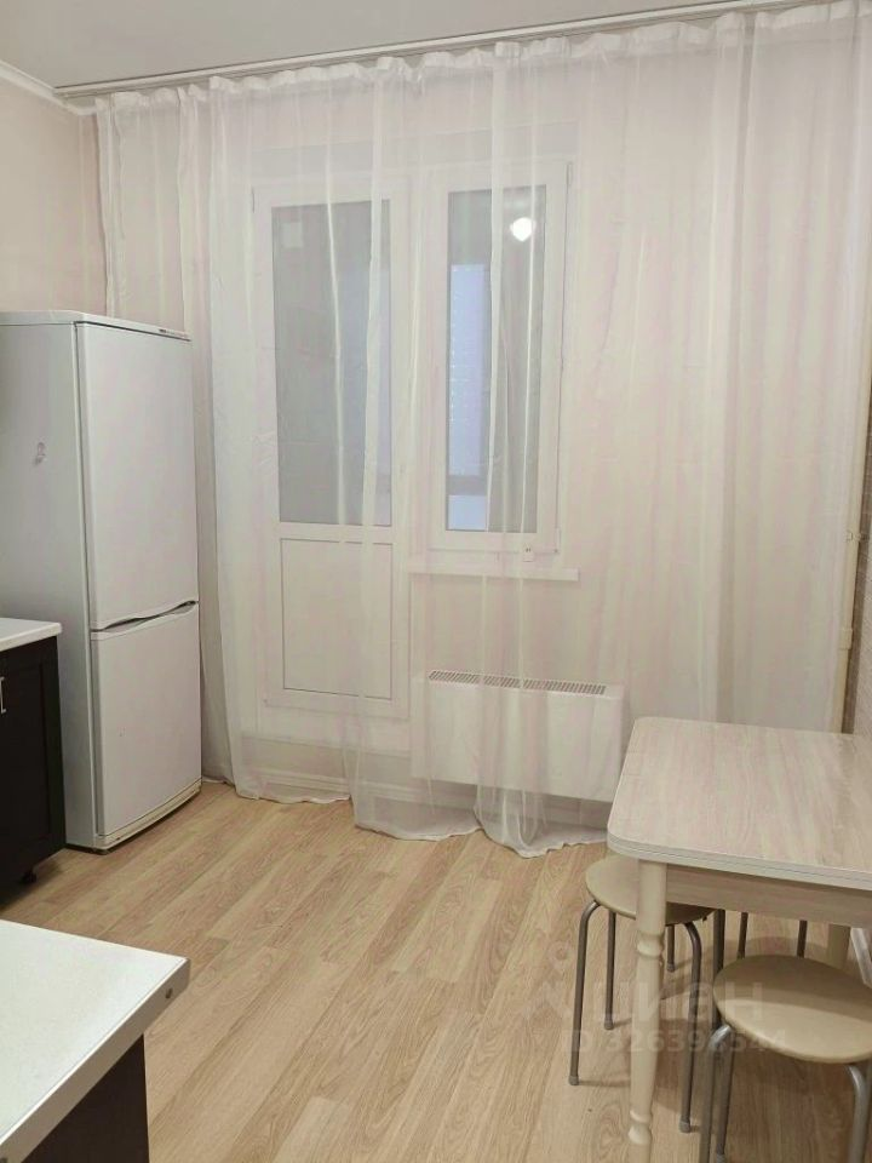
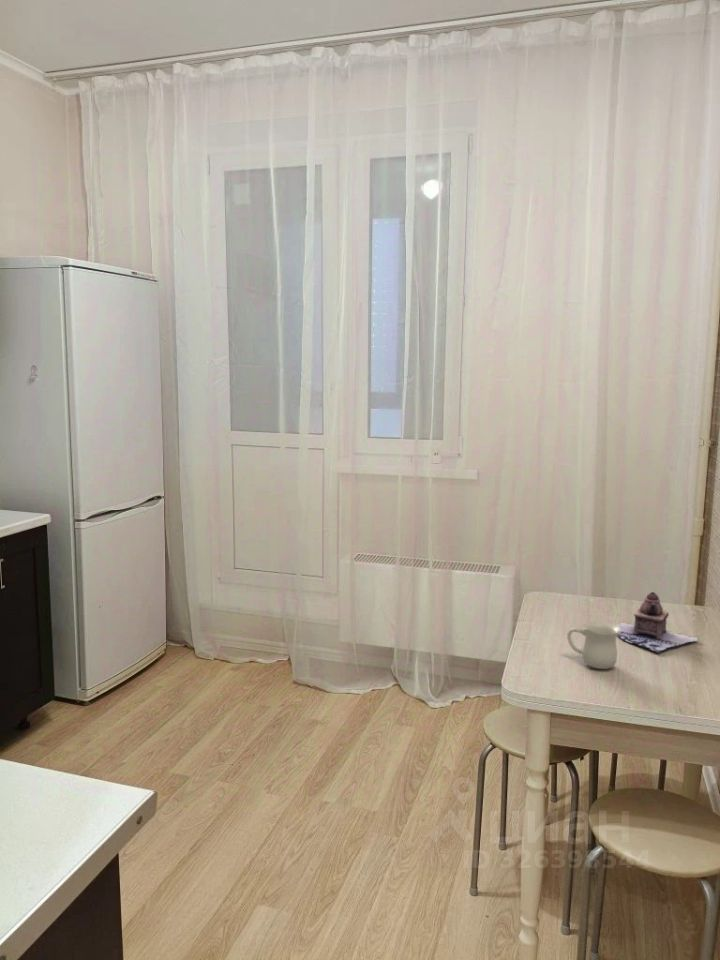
+ mug (592, 644)
+ teapot (649, 614)
